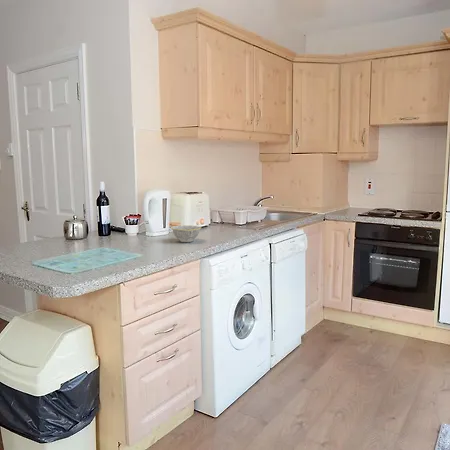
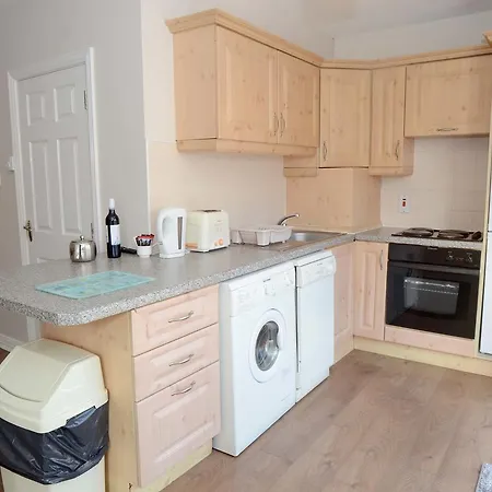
- bowl (186, 234)
